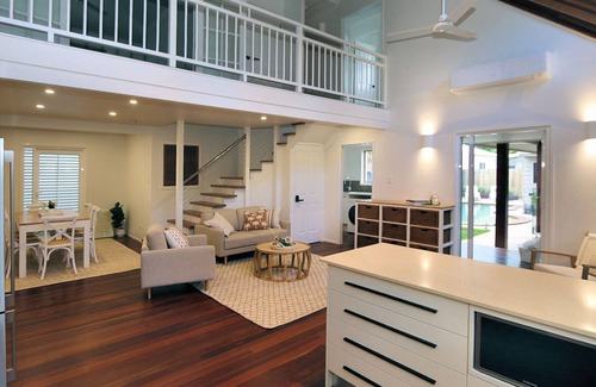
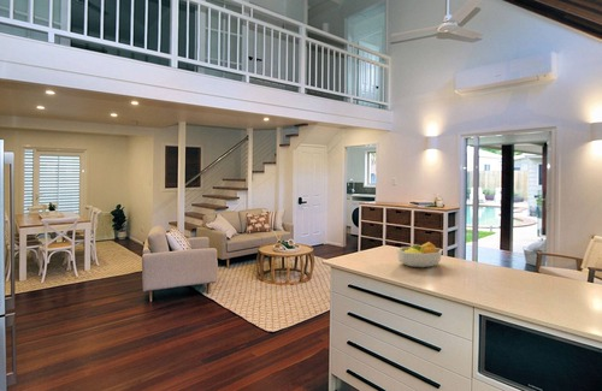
+ fruit bowl (419, 253)
